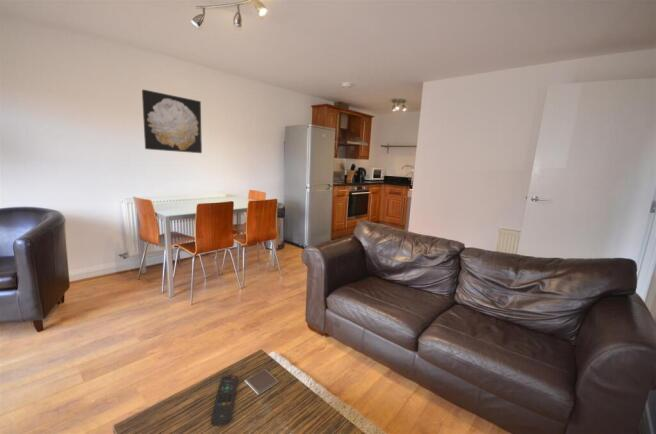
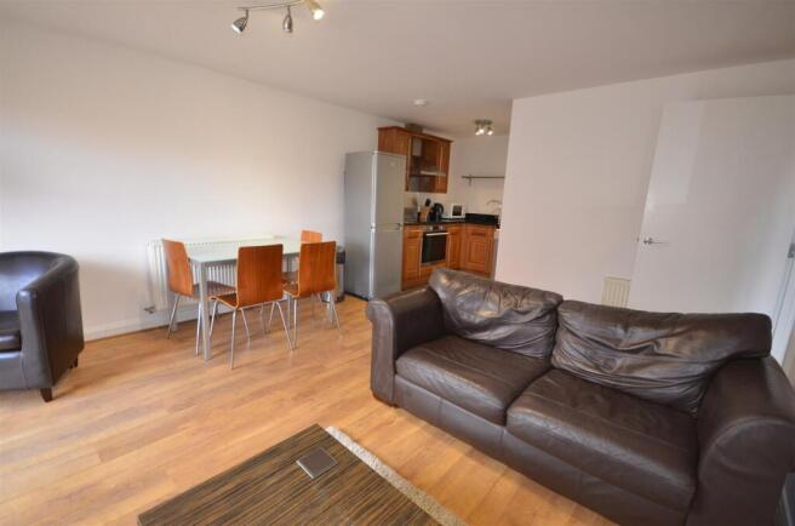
- remote control (225, 397)
- wall art (174, 124)
